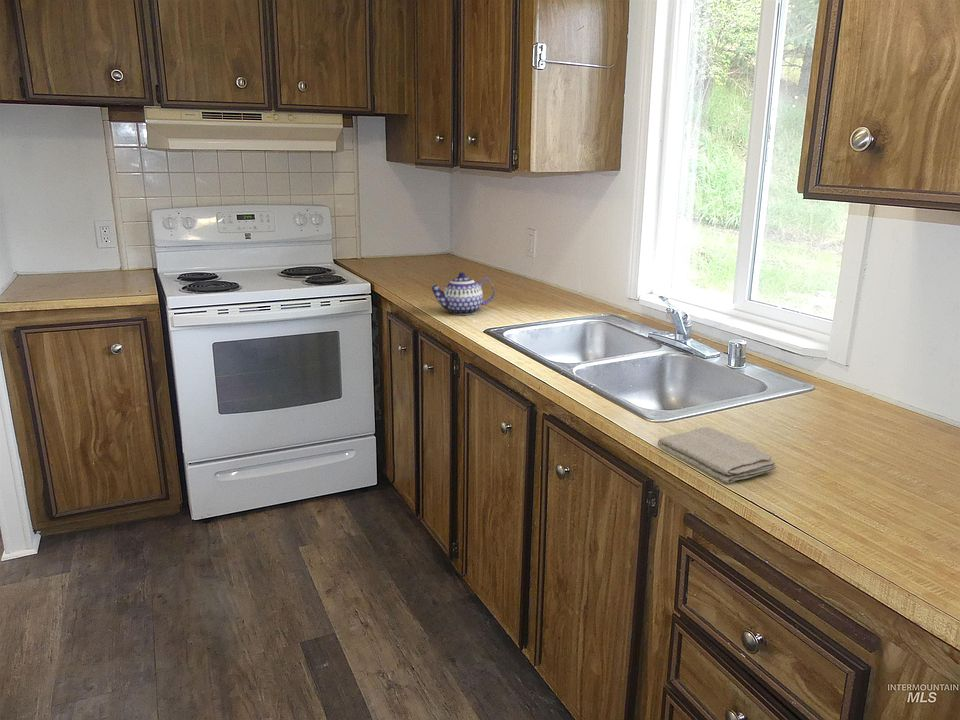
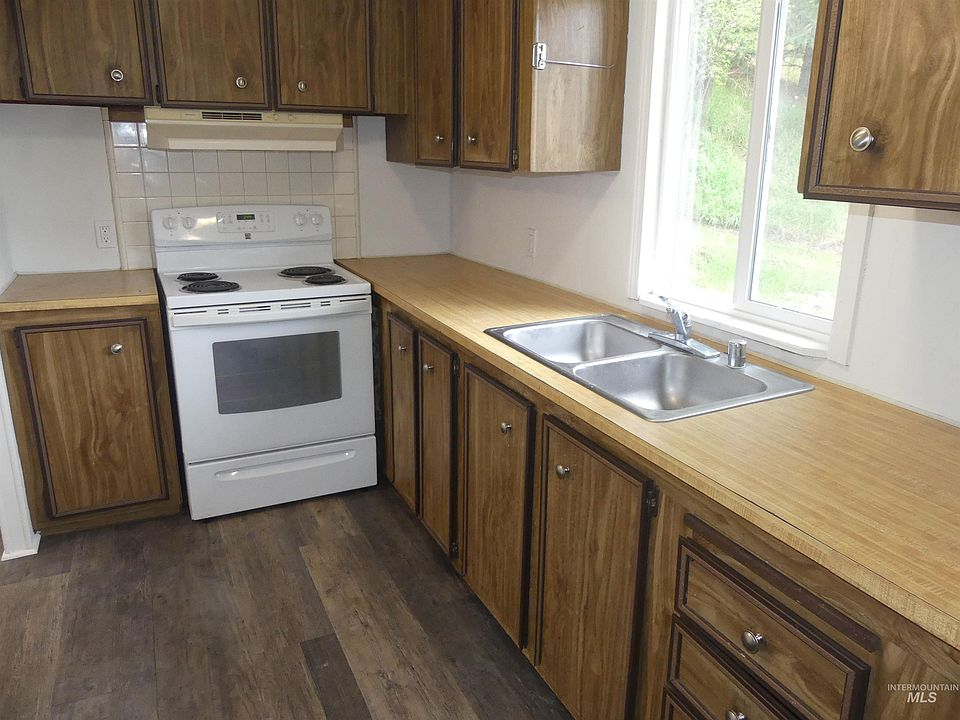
- teapot (463, 292)
- washcloth (715, 451)
